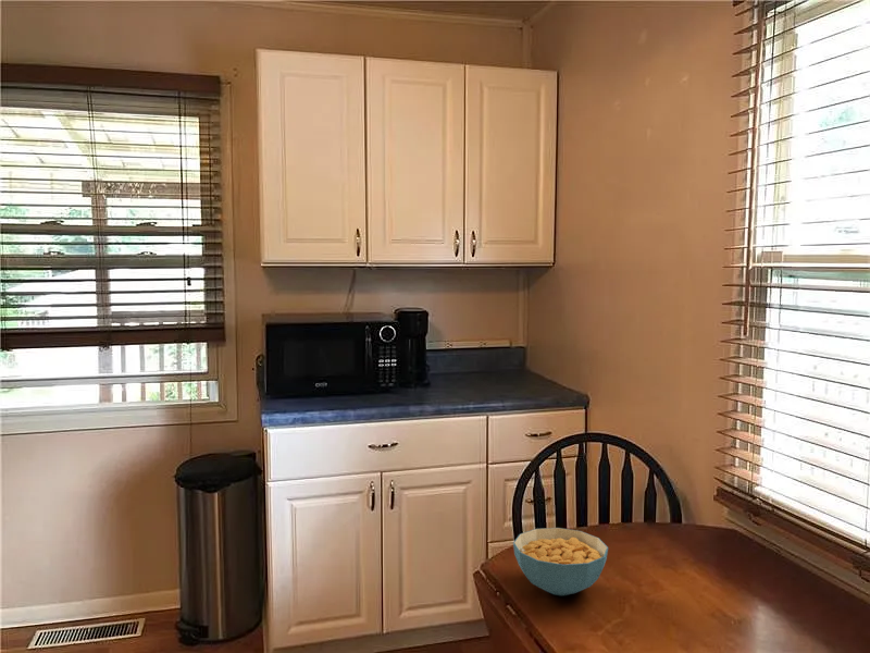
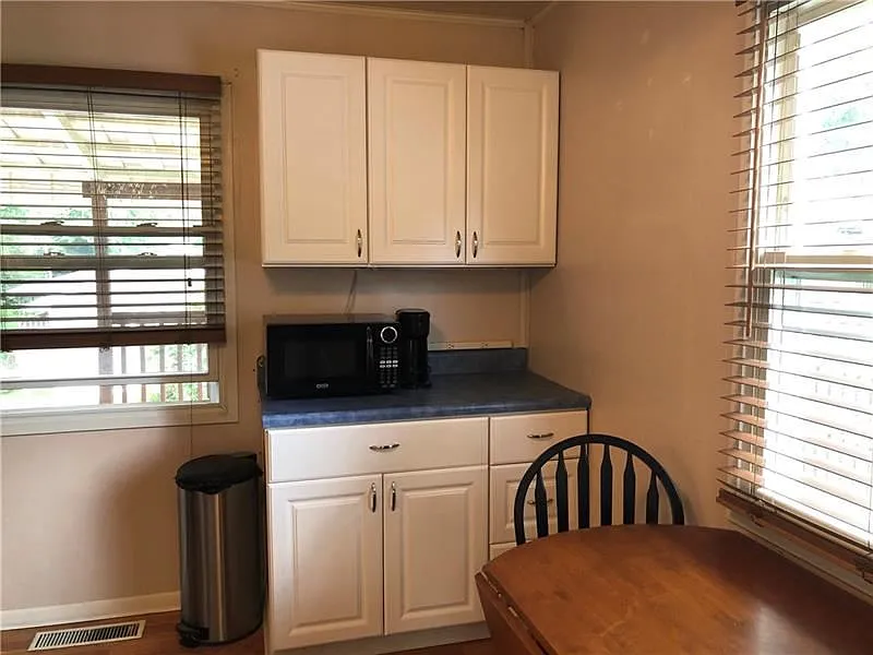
- cereal bowl (559, 567)
